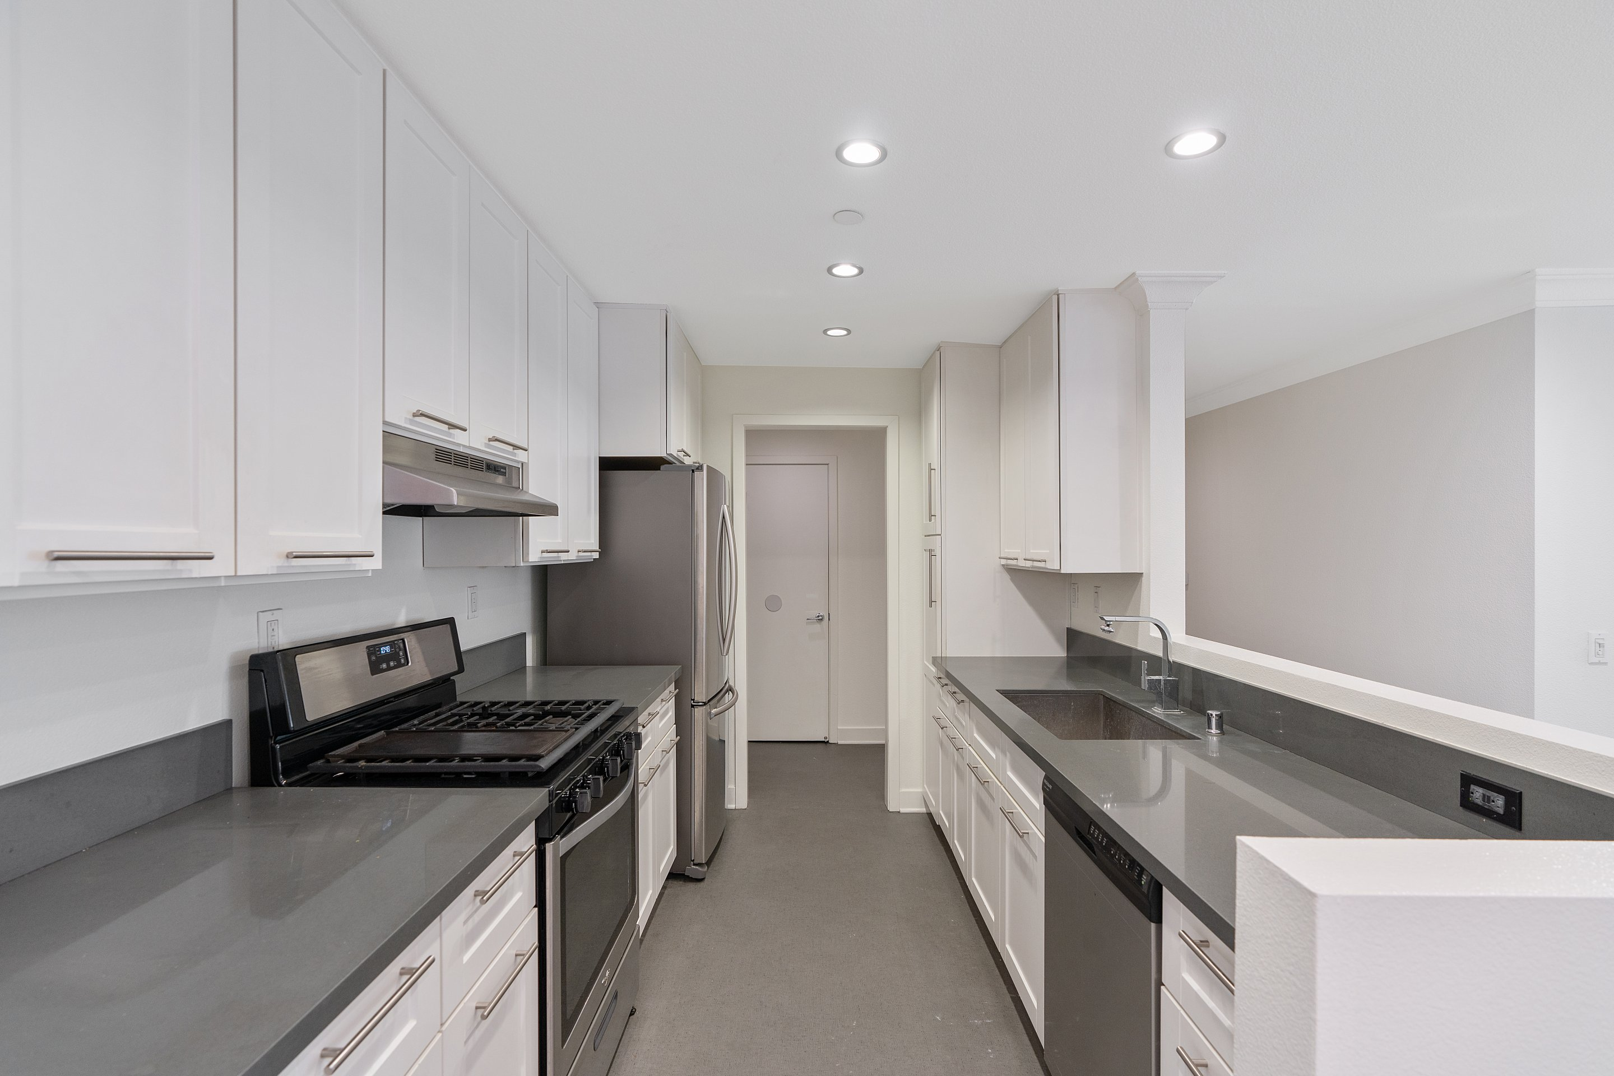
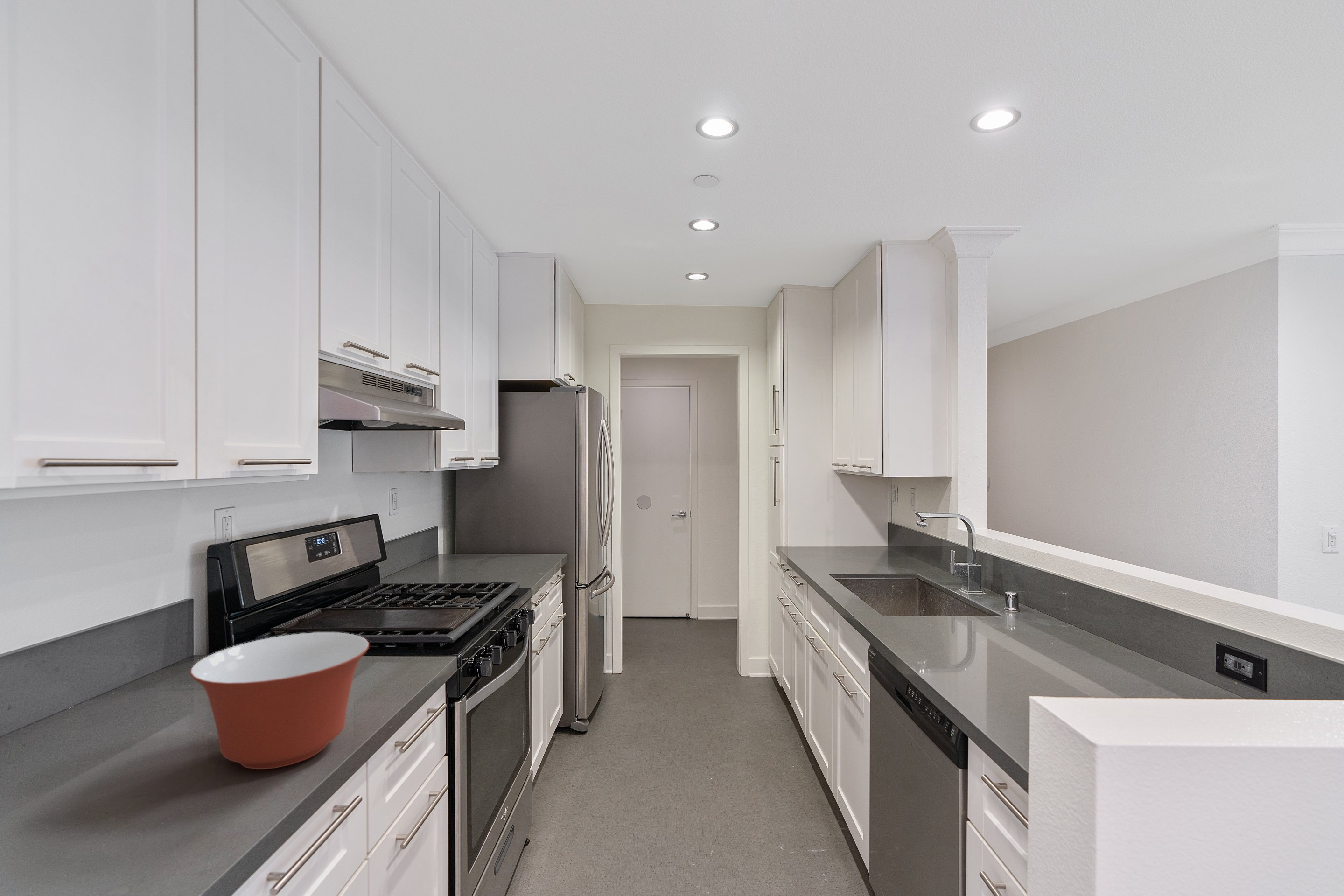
+ mixing bowl (285, 702)
